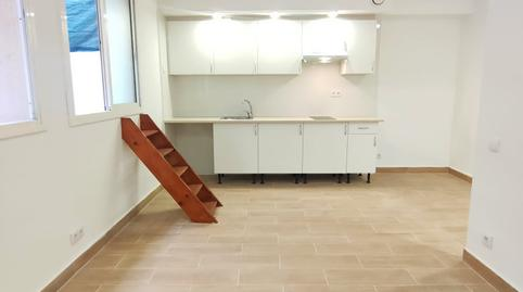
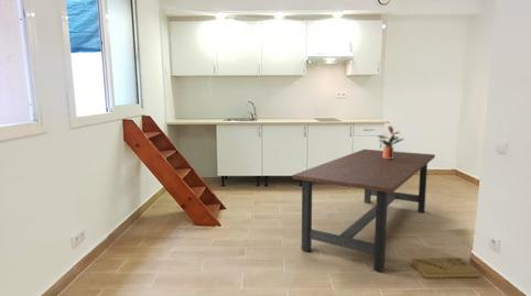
+ potted plant (390, 141)
+ cardboard box (443, 267)
+ dining table (372, 195)
